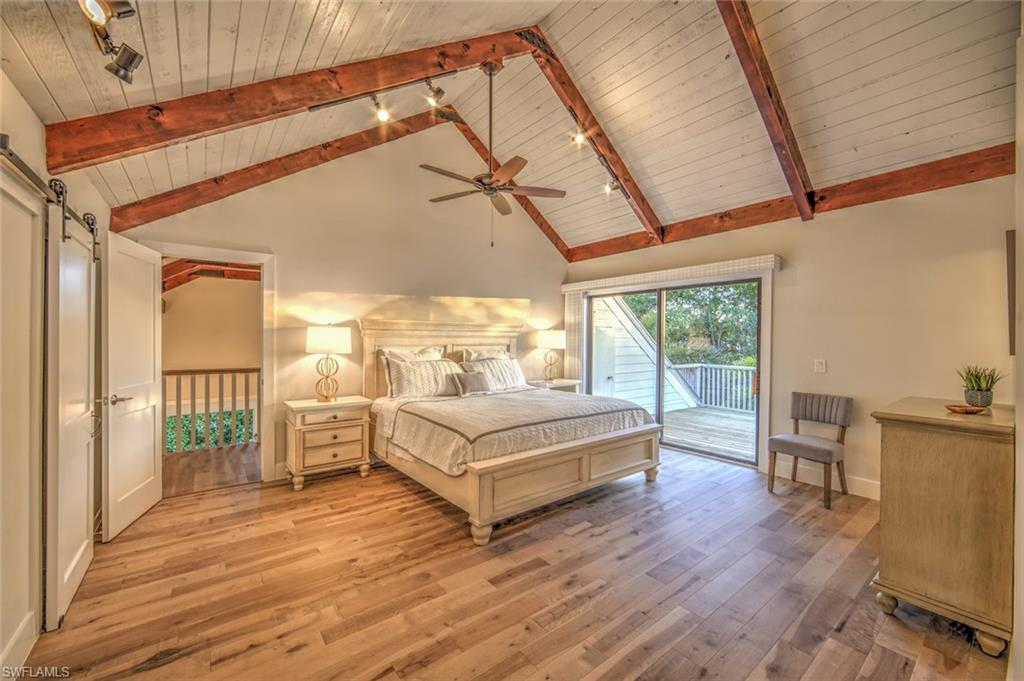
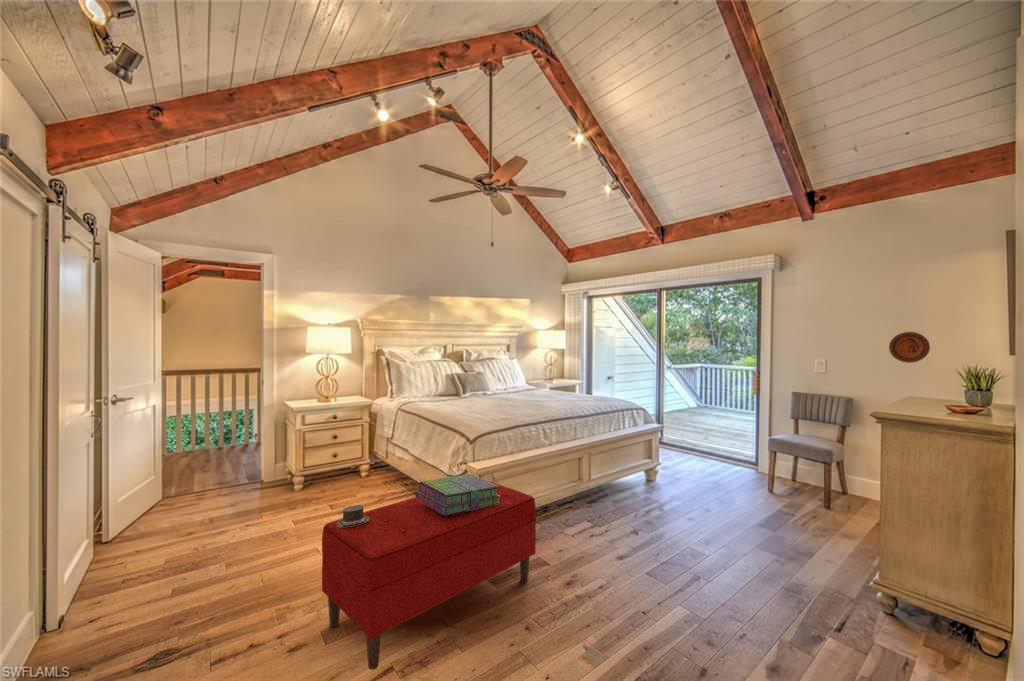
+ stack of books (457, 494)
+ decorative plate (909, 347)
+ top hat (353, 515)
+ bench (437, 554)
